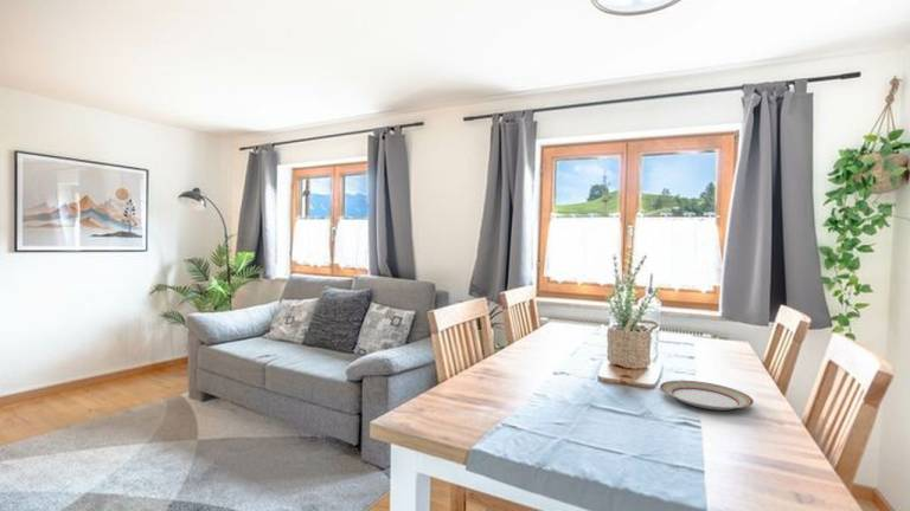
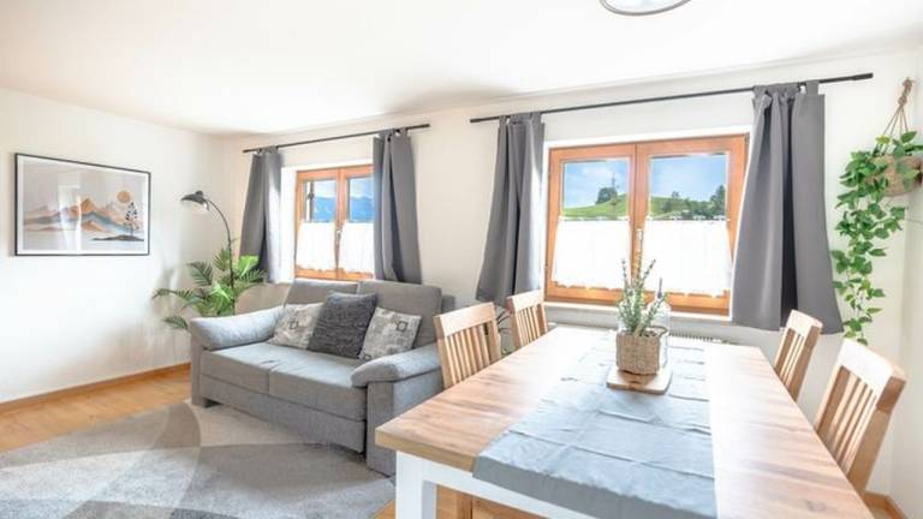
- plate (704, 396)
